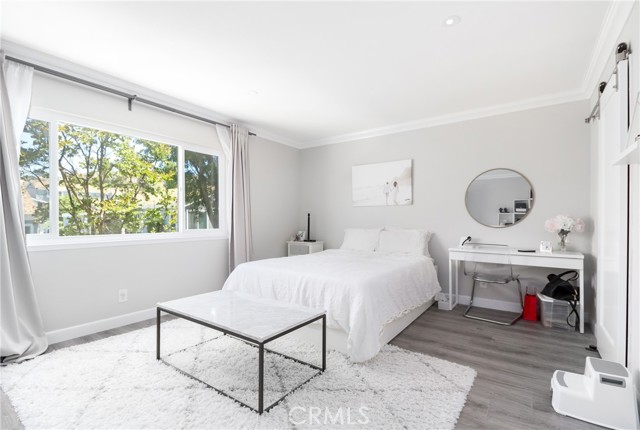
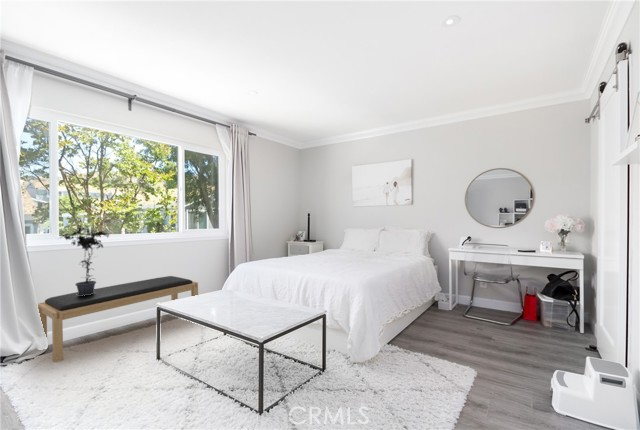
+ potted plant (87, 259)
+ bench (127, 304)
